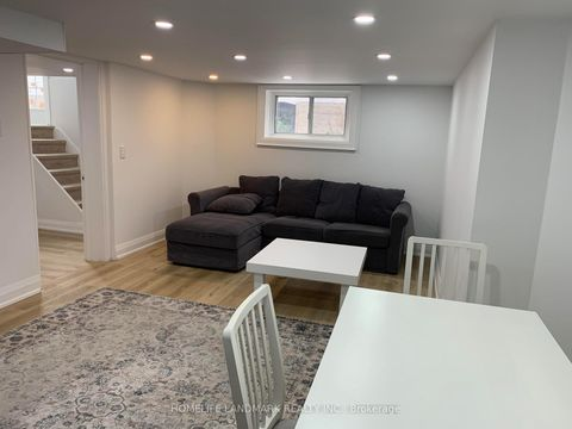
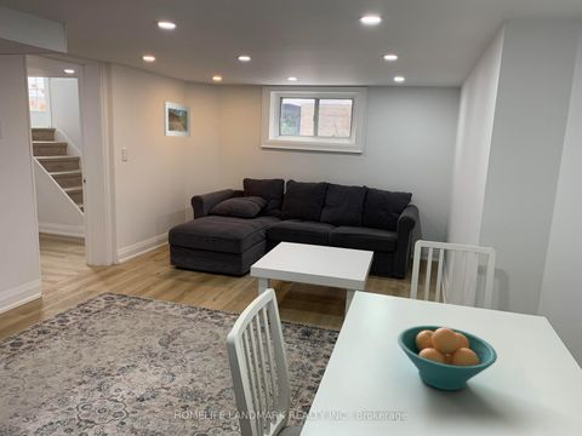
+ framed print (177, 120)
+ fruit bowl (444, 354)
